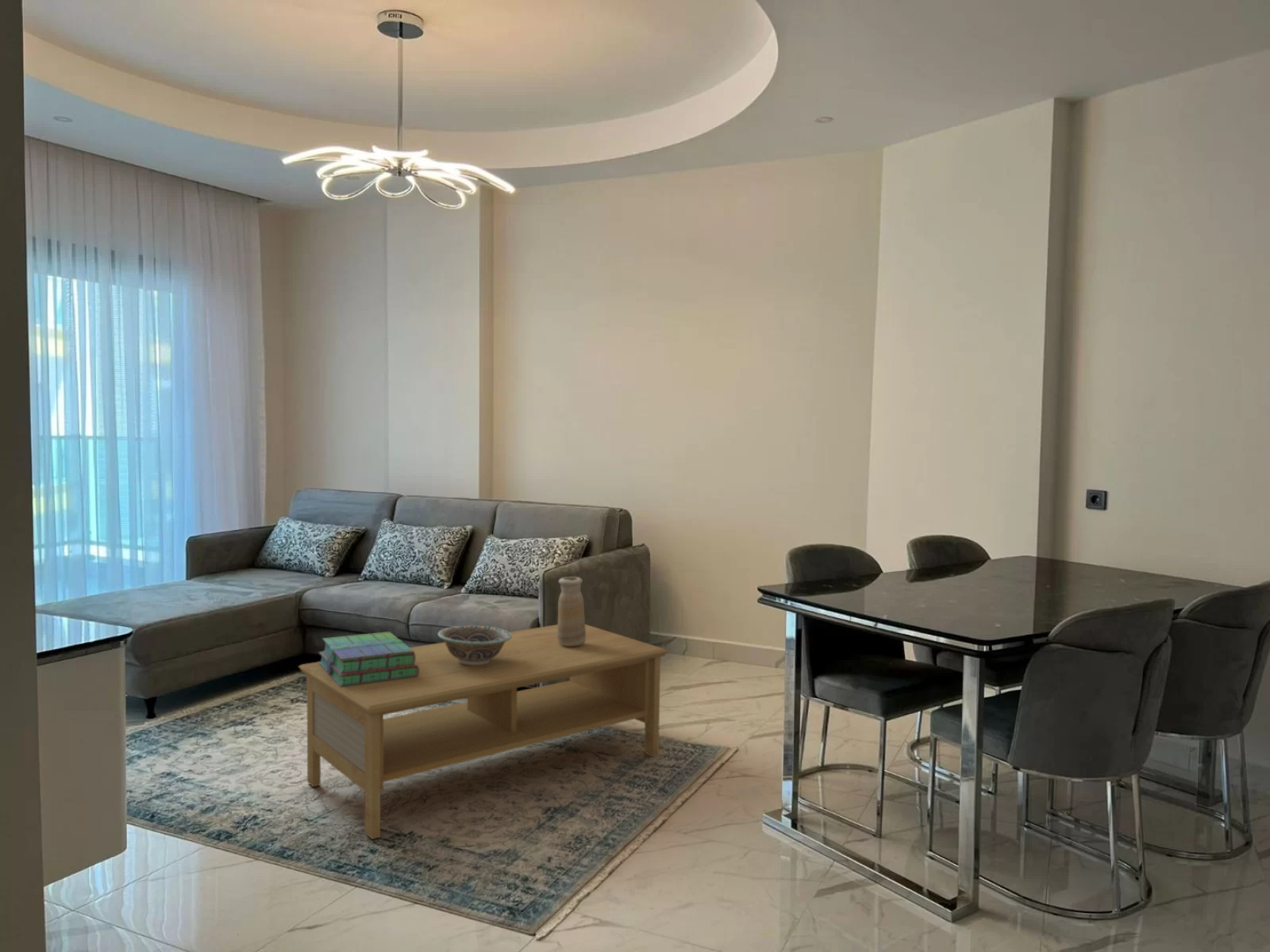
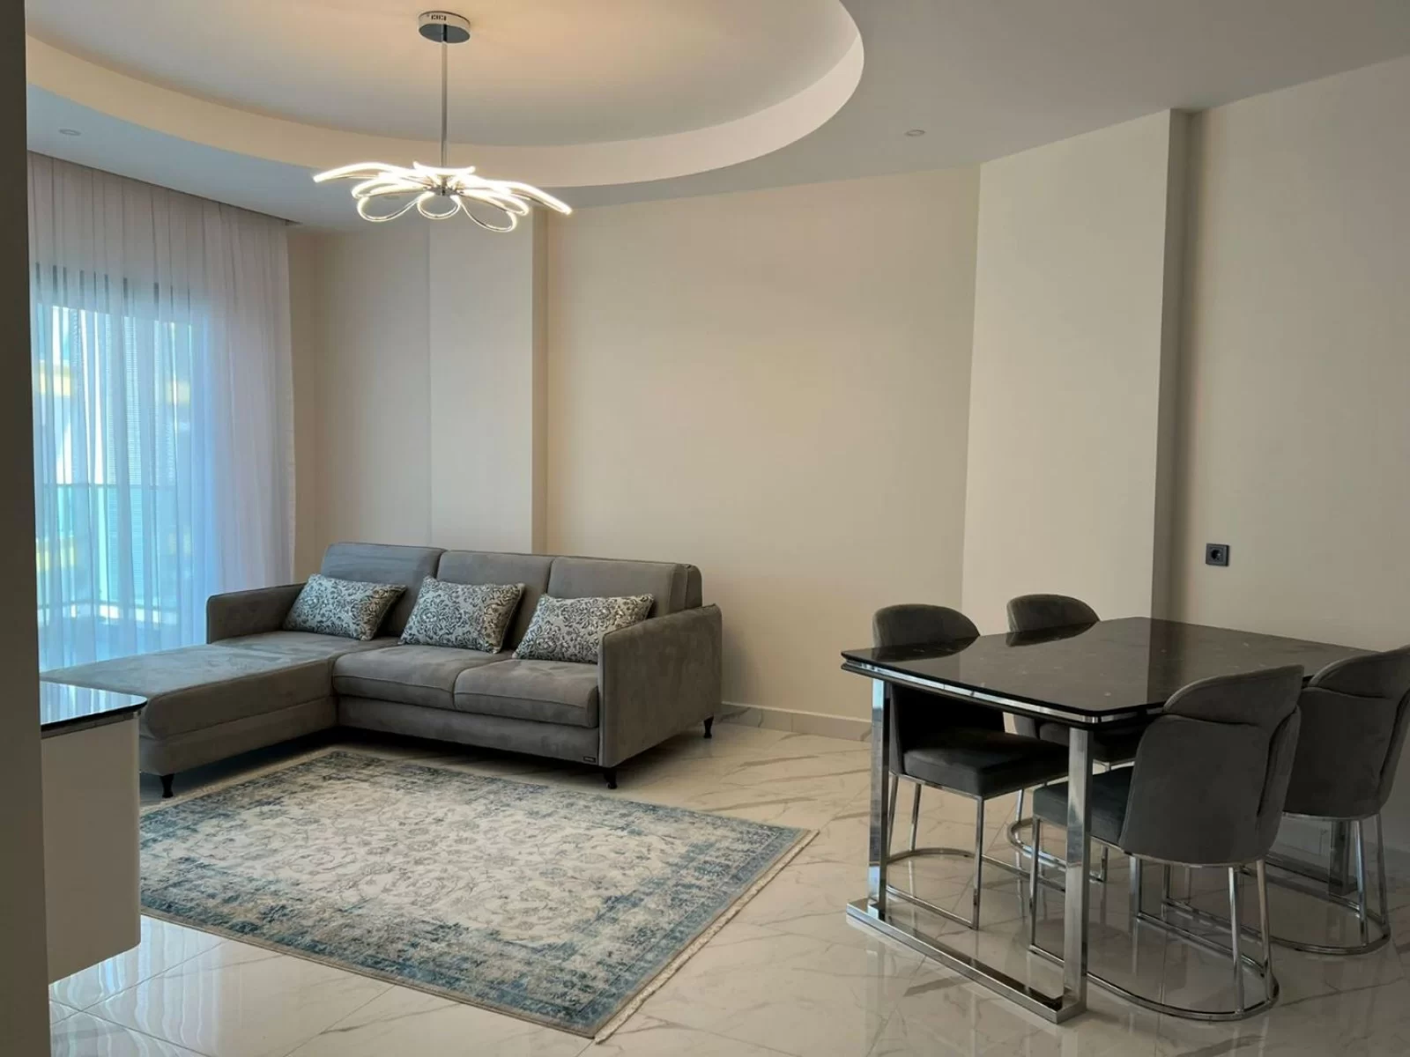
- decorative bowl (475, 646)
- coffee table (491, 712)
- stack of books (368, 656)
- vase (572, 611)
